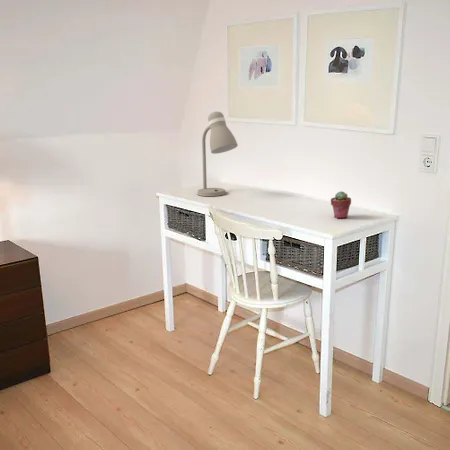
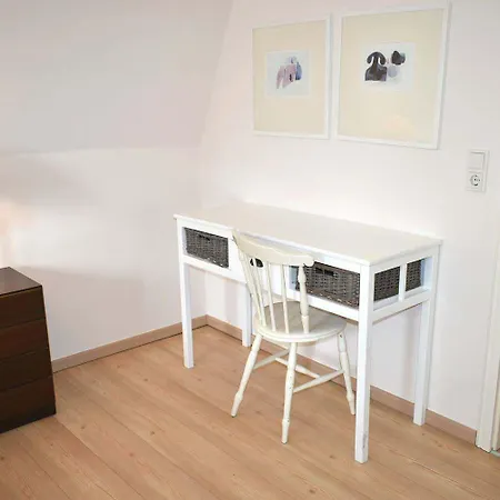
- desk lamp (216, 153)
- potted succulent (340, 204)
